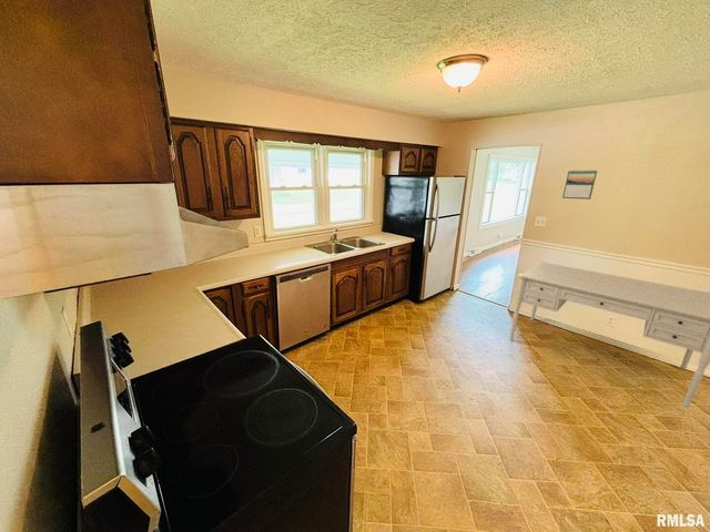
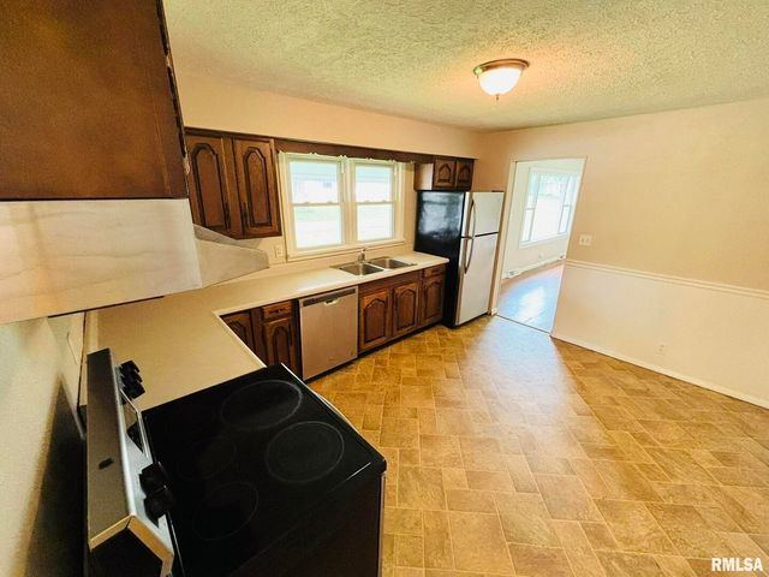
- calendar (579, 184)
- desk (600, 308)
